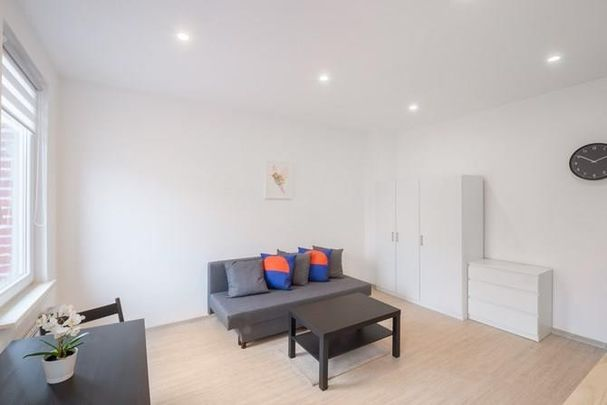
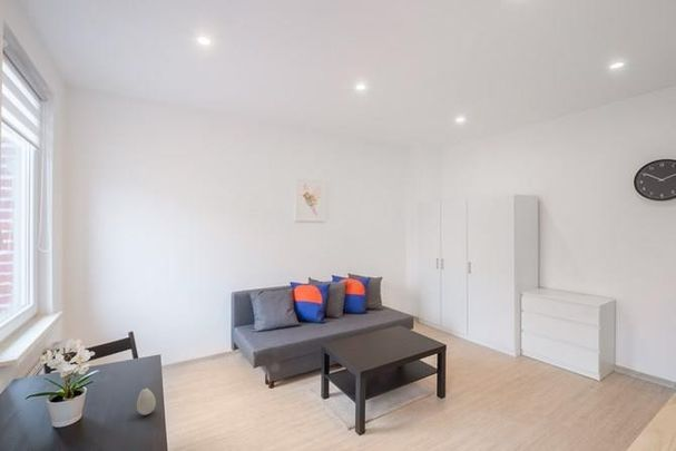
+ decorative egg (146, 401)
